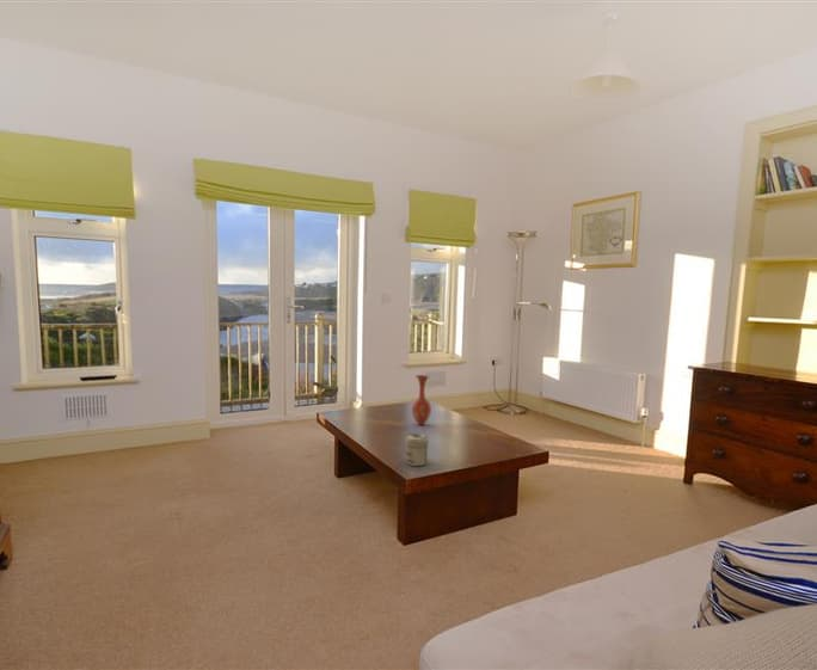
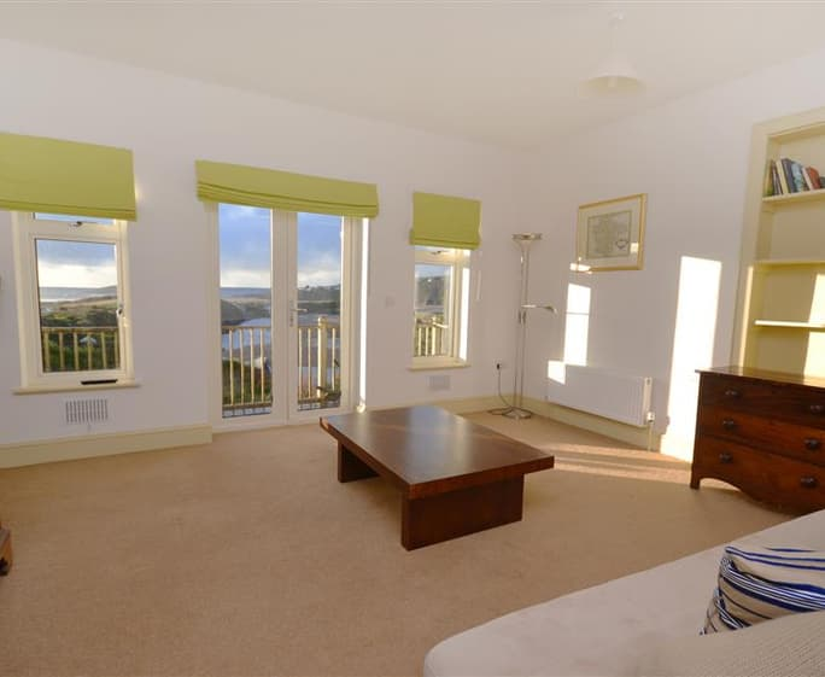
- jar (416, 449)
- vase (422, 400)
